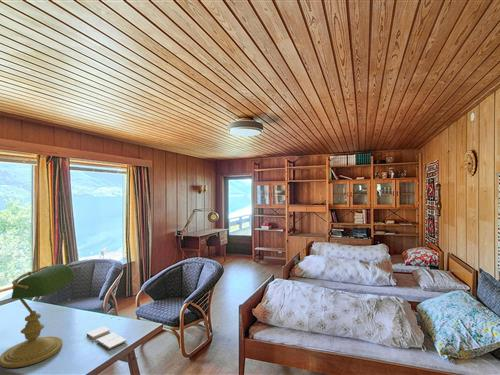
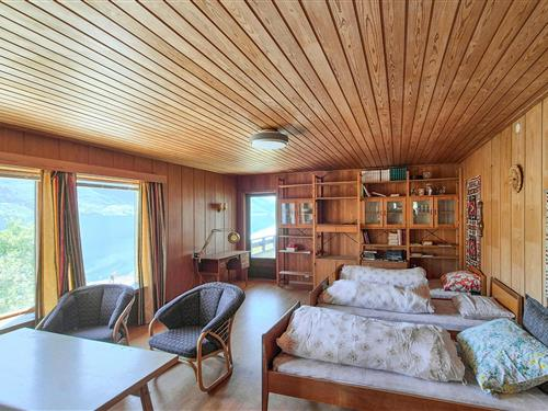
- book (106, 337)
- desk lamp (37, 313)
